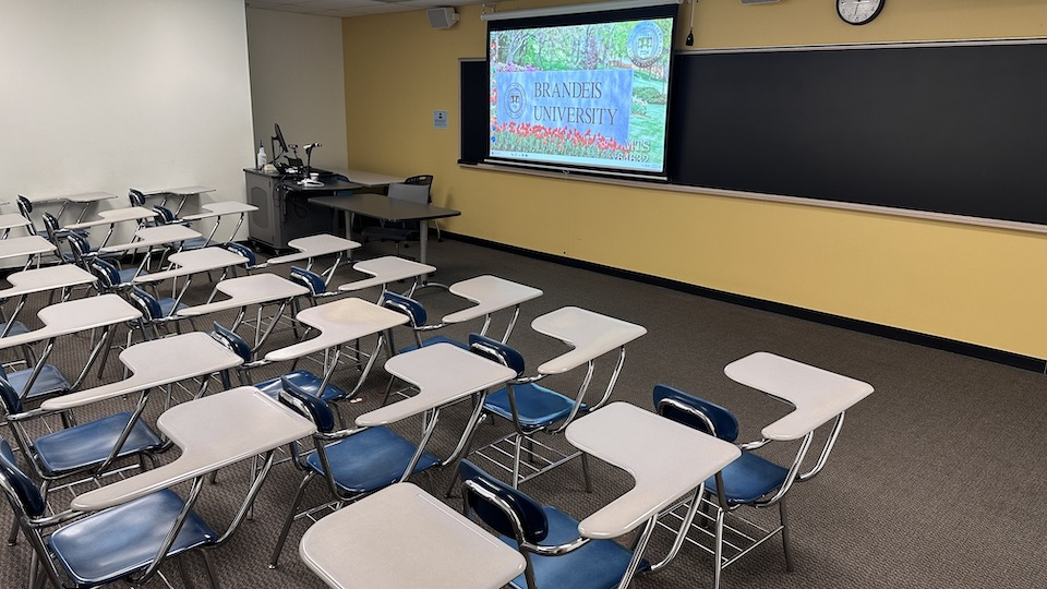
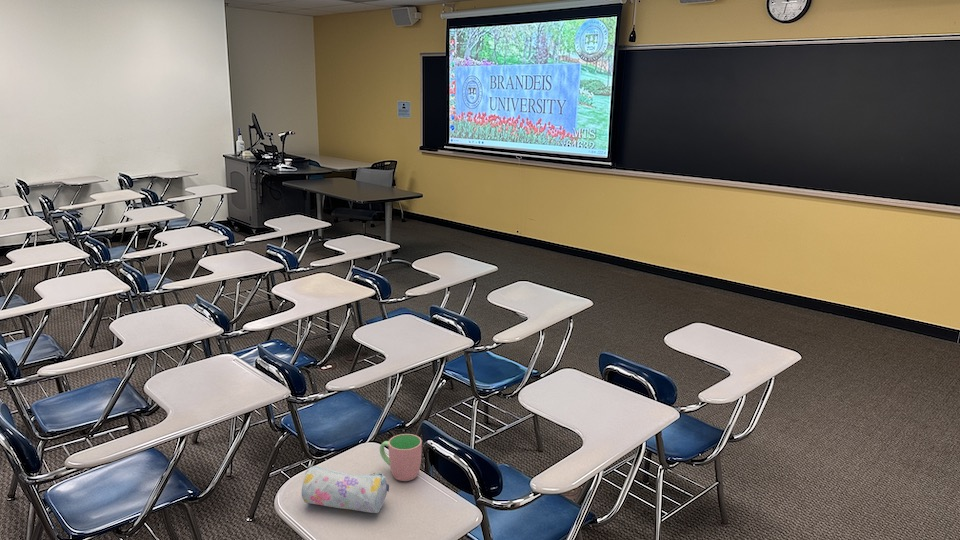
+ pencil case (344, 489)
+ cup (400, 457)
